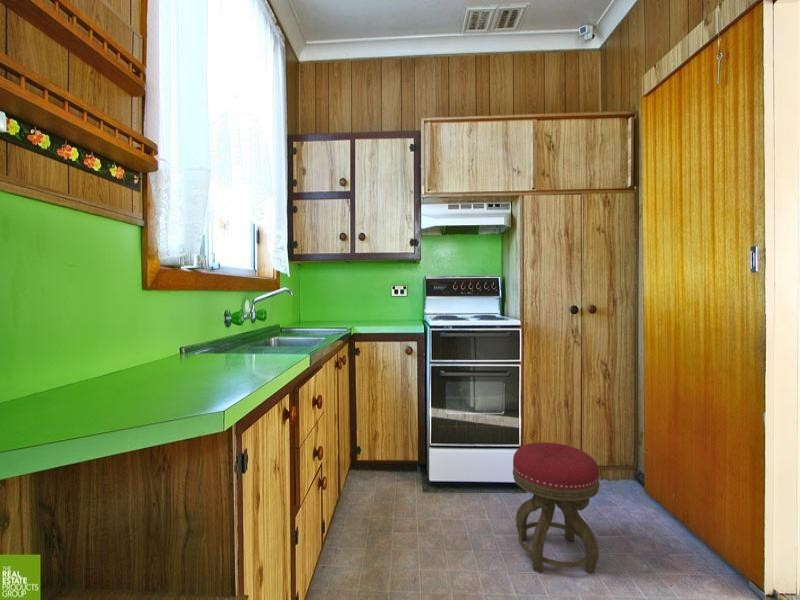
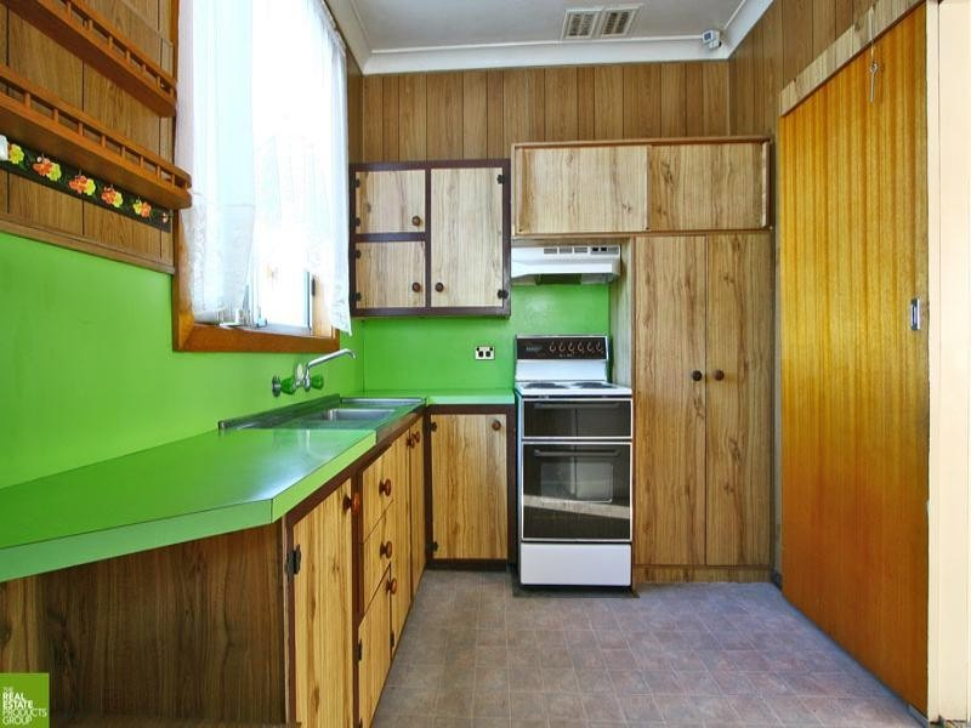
- stool (554, 502)
